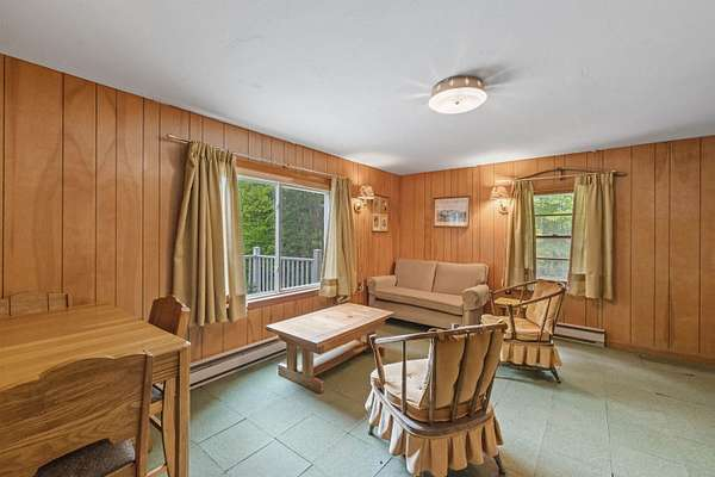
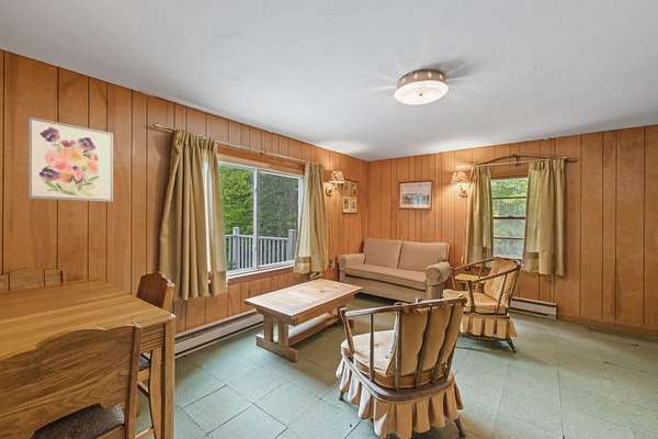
+ wall art (73, 162)
